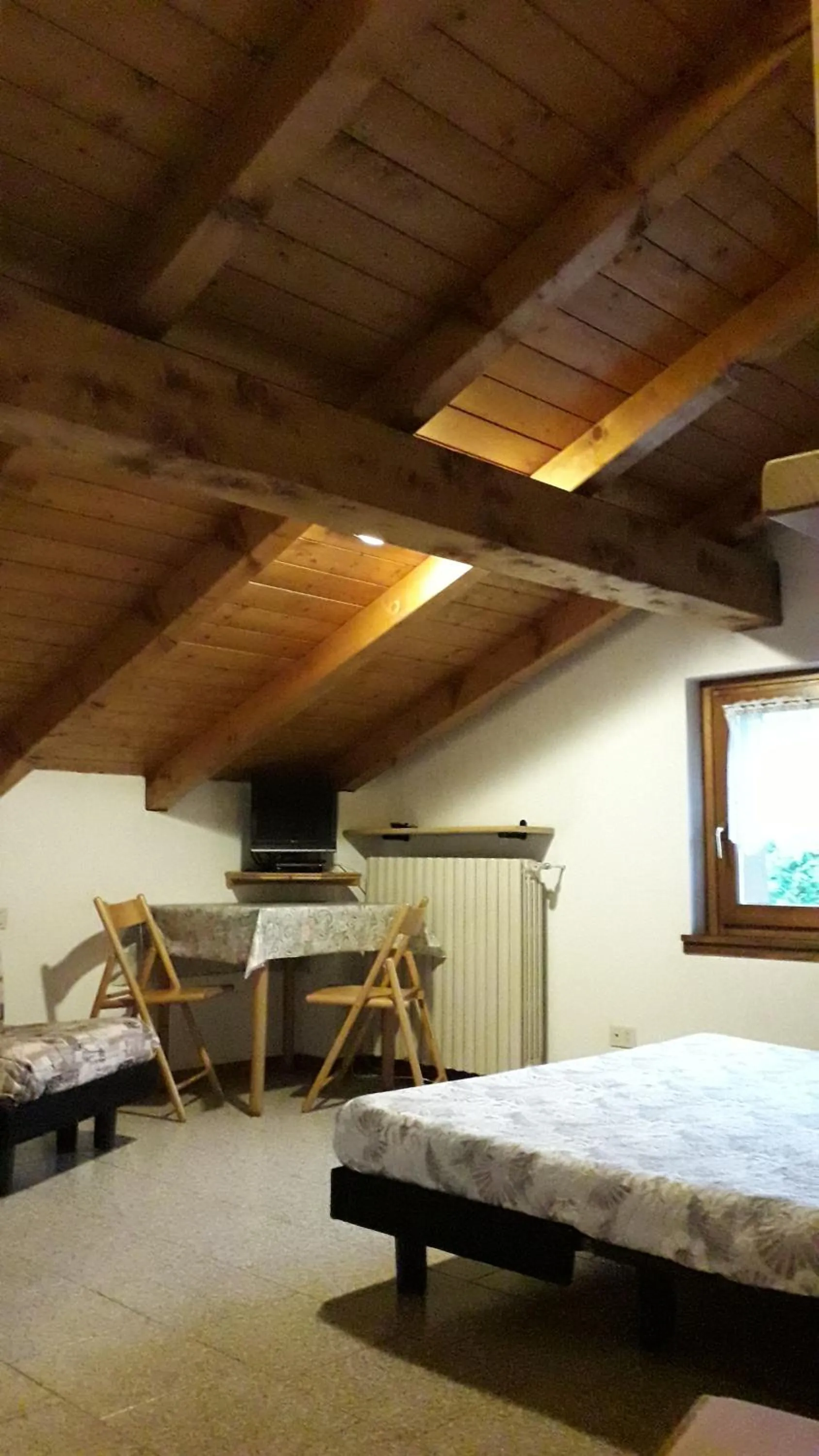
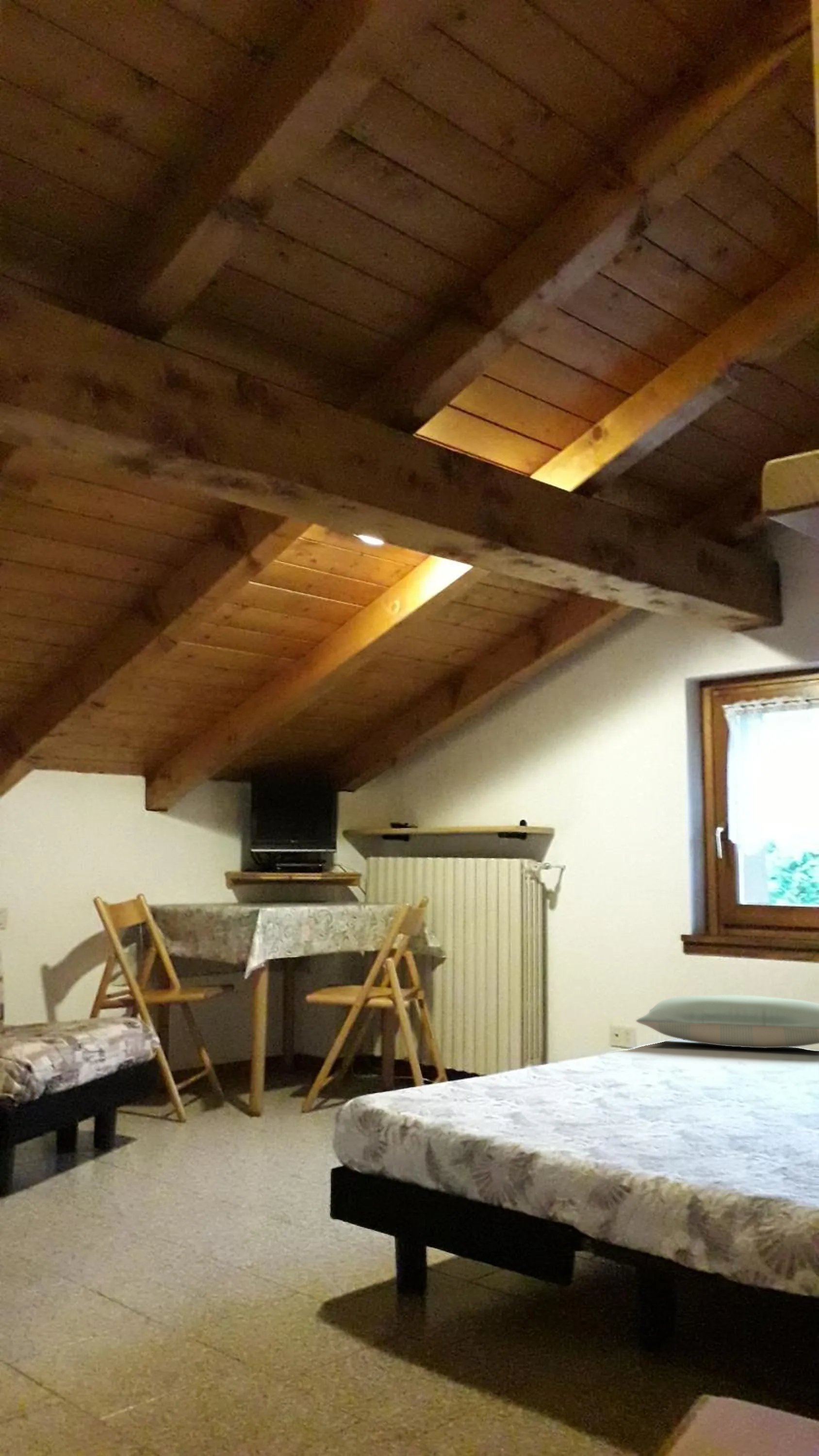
+ pillow (743, 1020)
